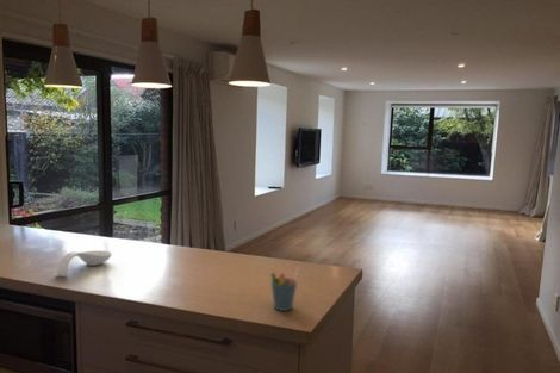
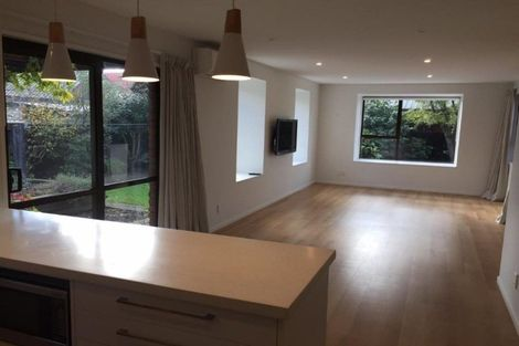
- spoon rest (85, 257)
- pen holder (284, 287)
